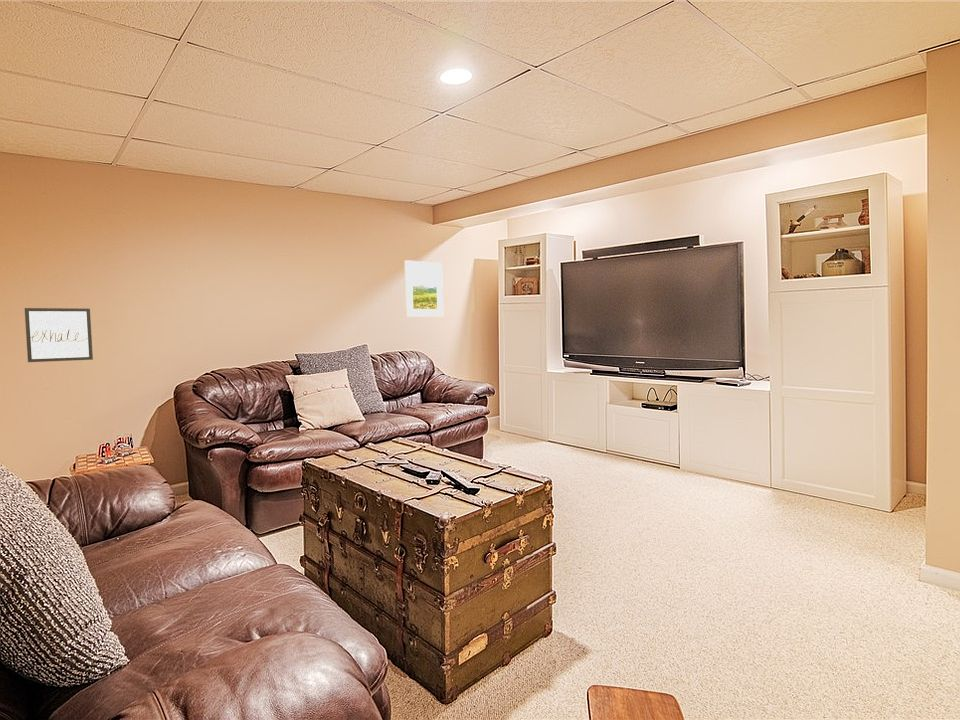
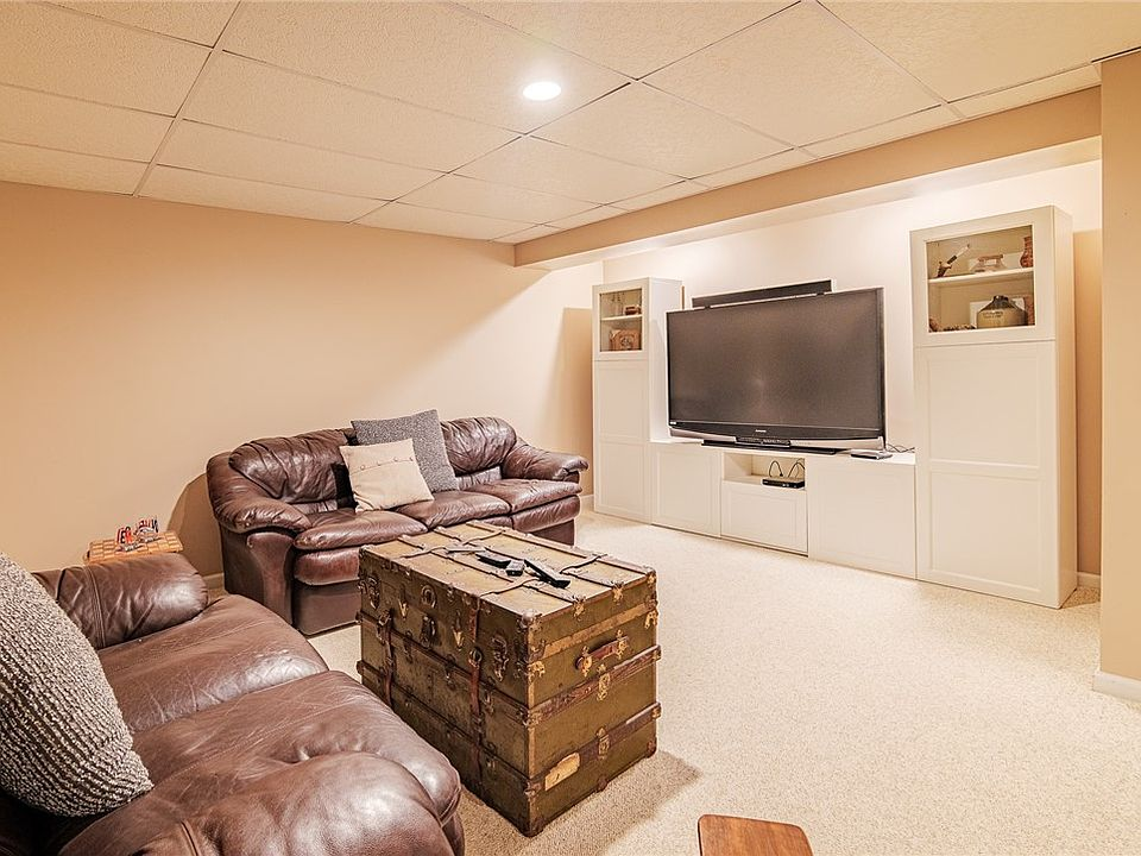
- wall art (59, 334)
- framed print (424, 289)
